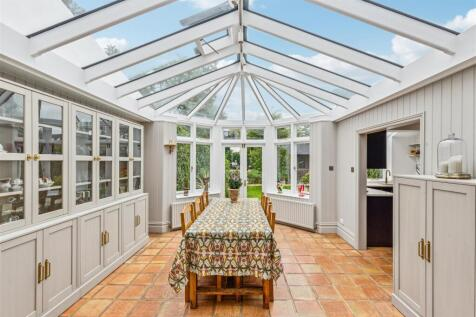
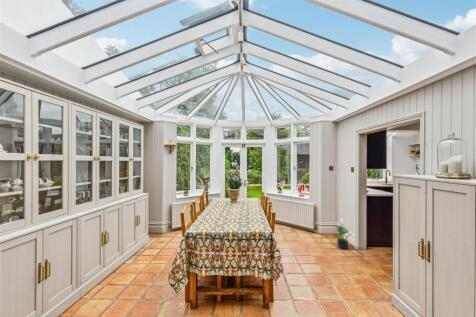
+ potted plant (340, 235)
